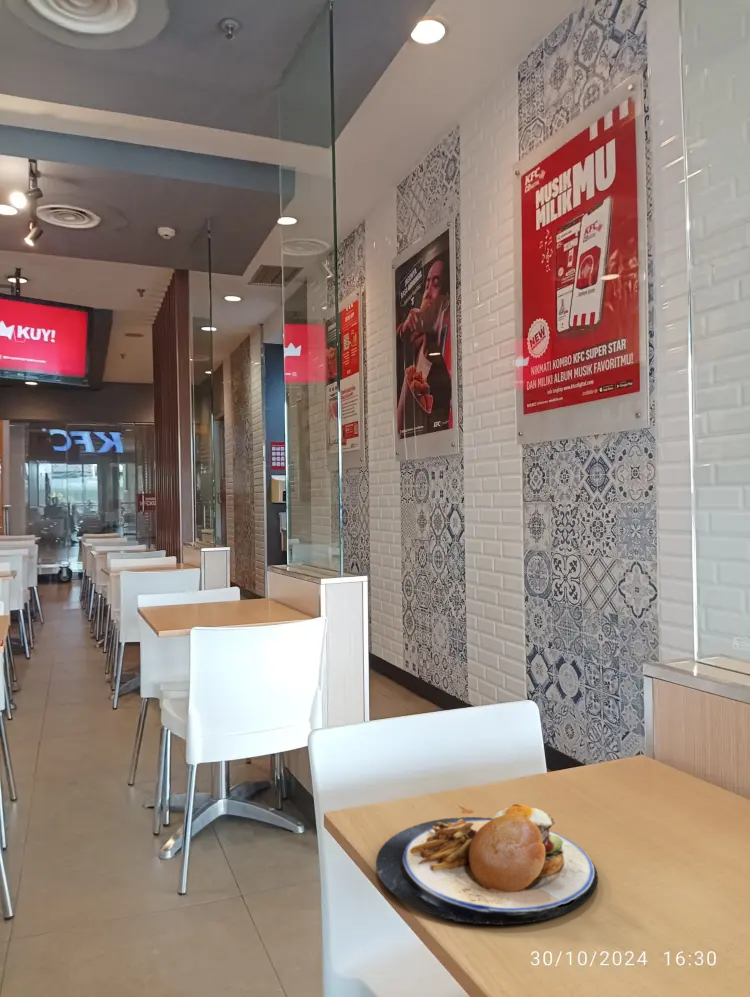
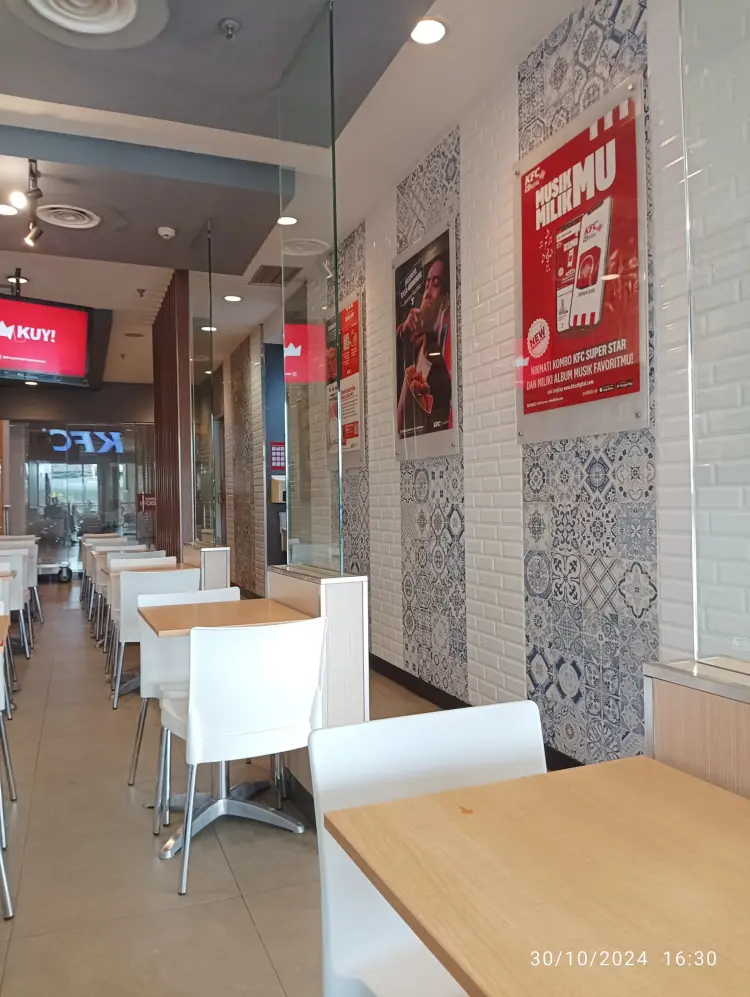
- plate (483, 833)
